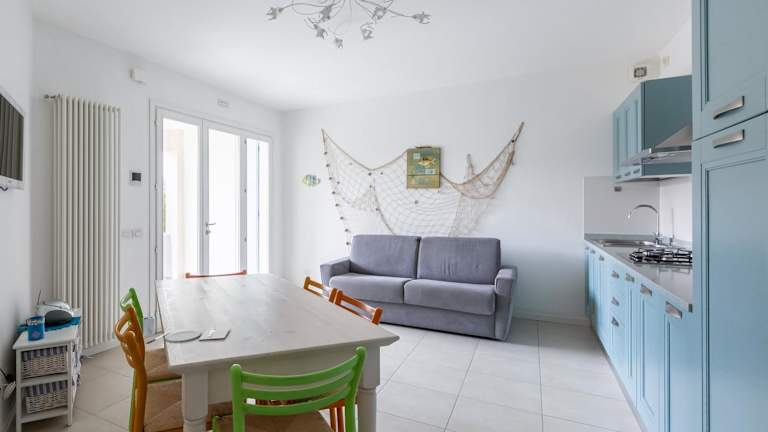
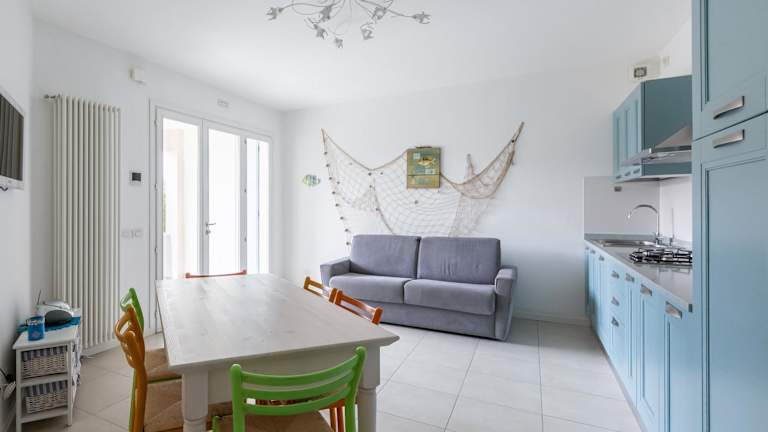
- placemat (184, 331)
